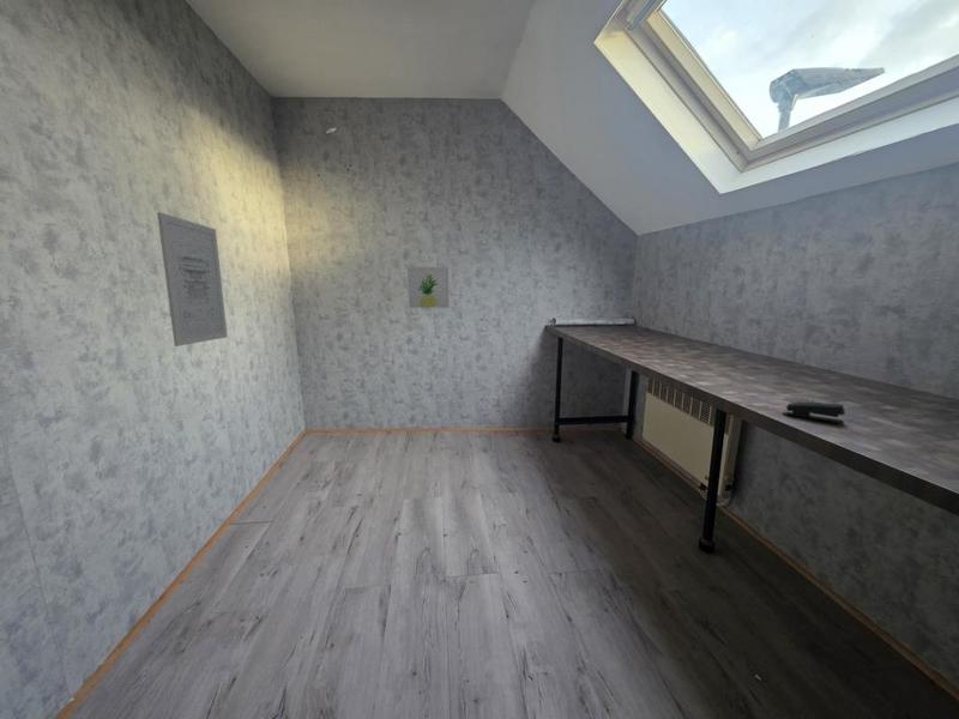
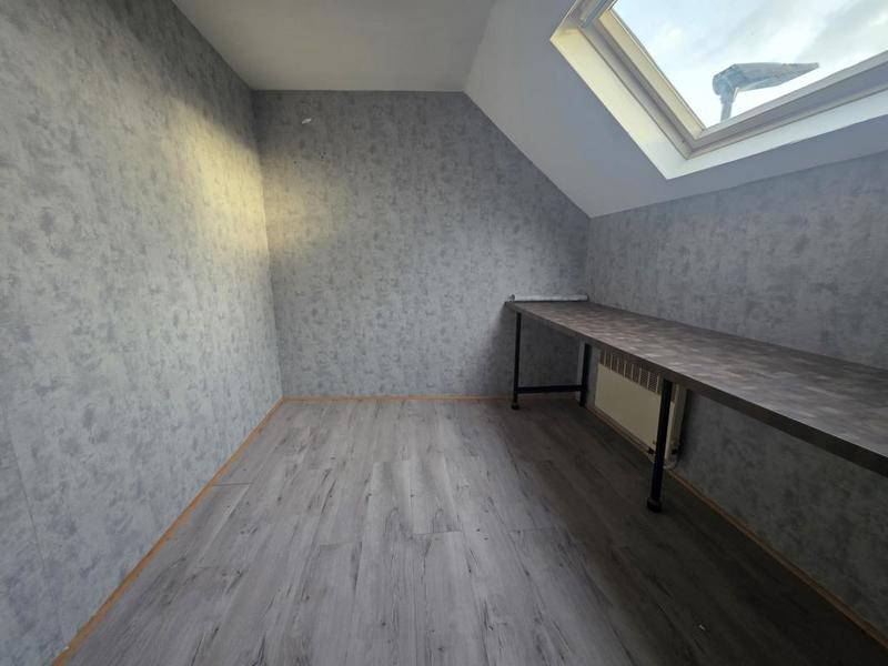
- wall art (197, 283)
- wall art (428, 288)
- stapler (813, 409)
